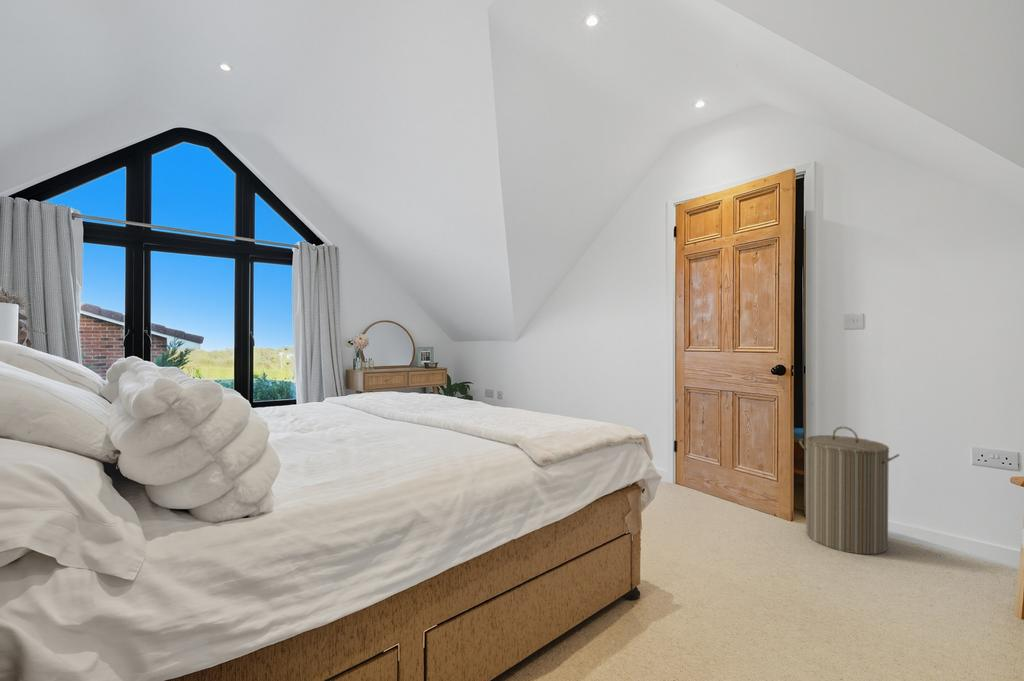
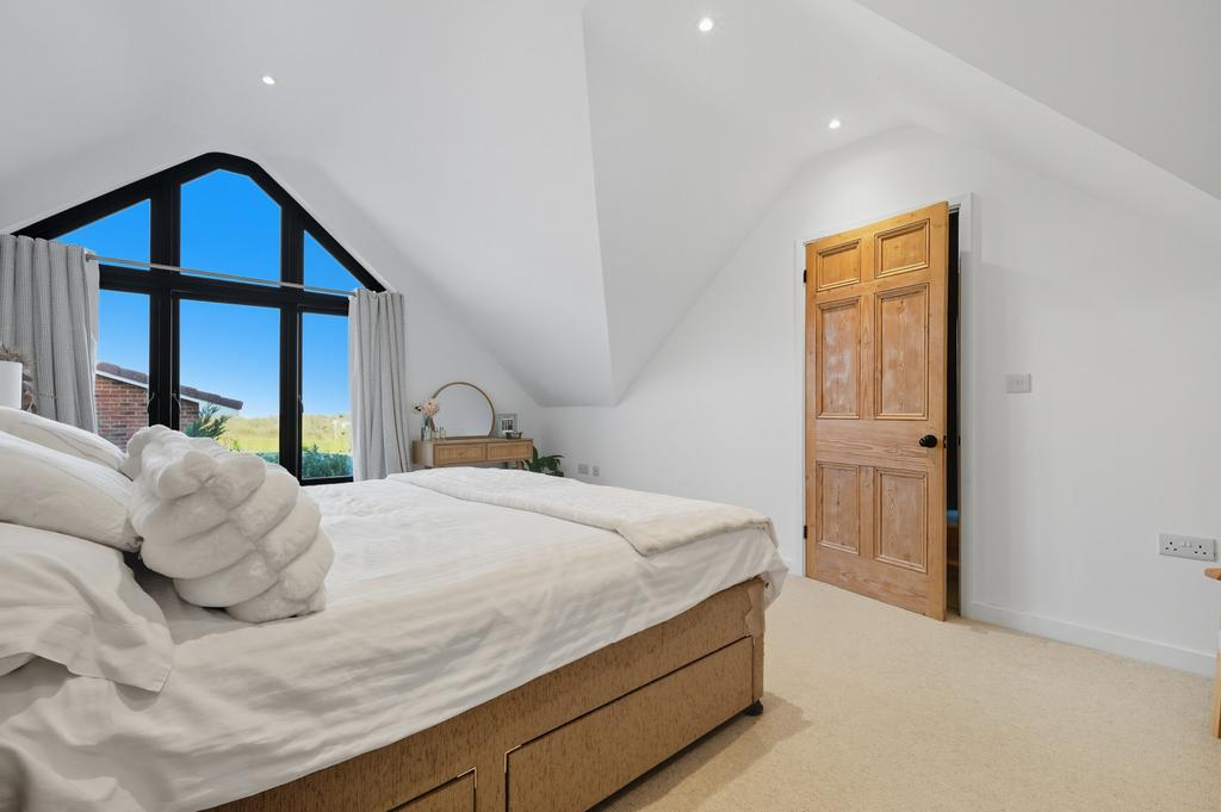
- laundry hamper (845, 483)
